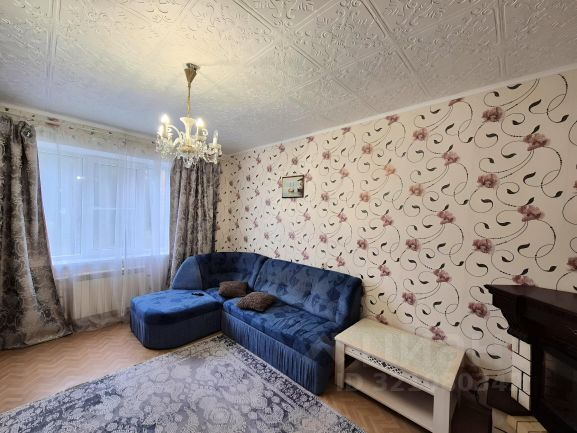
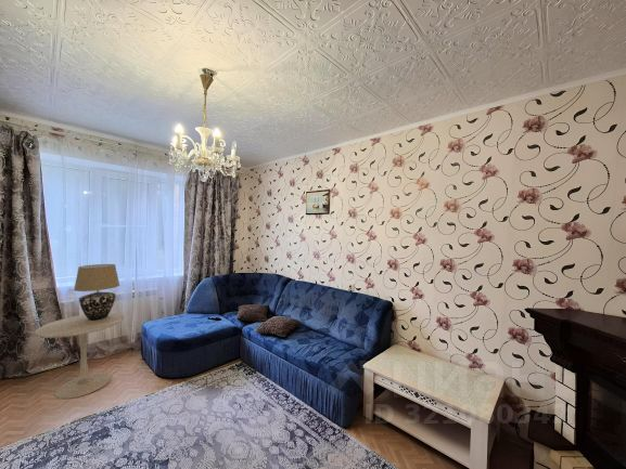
+ table lamp (98, 291)
+ side table (84, 353)
